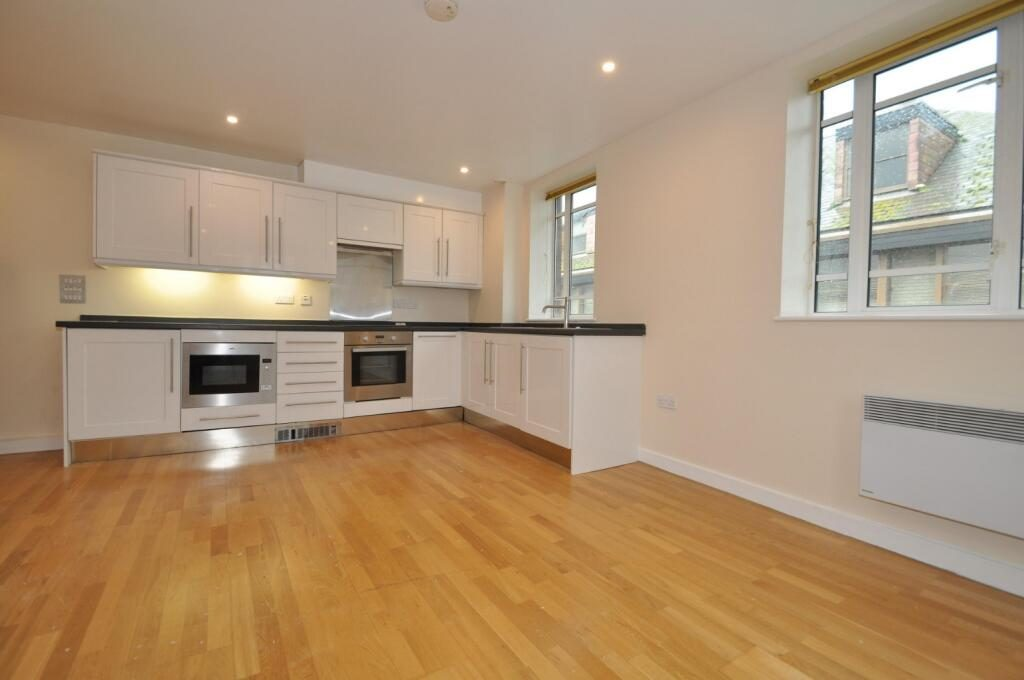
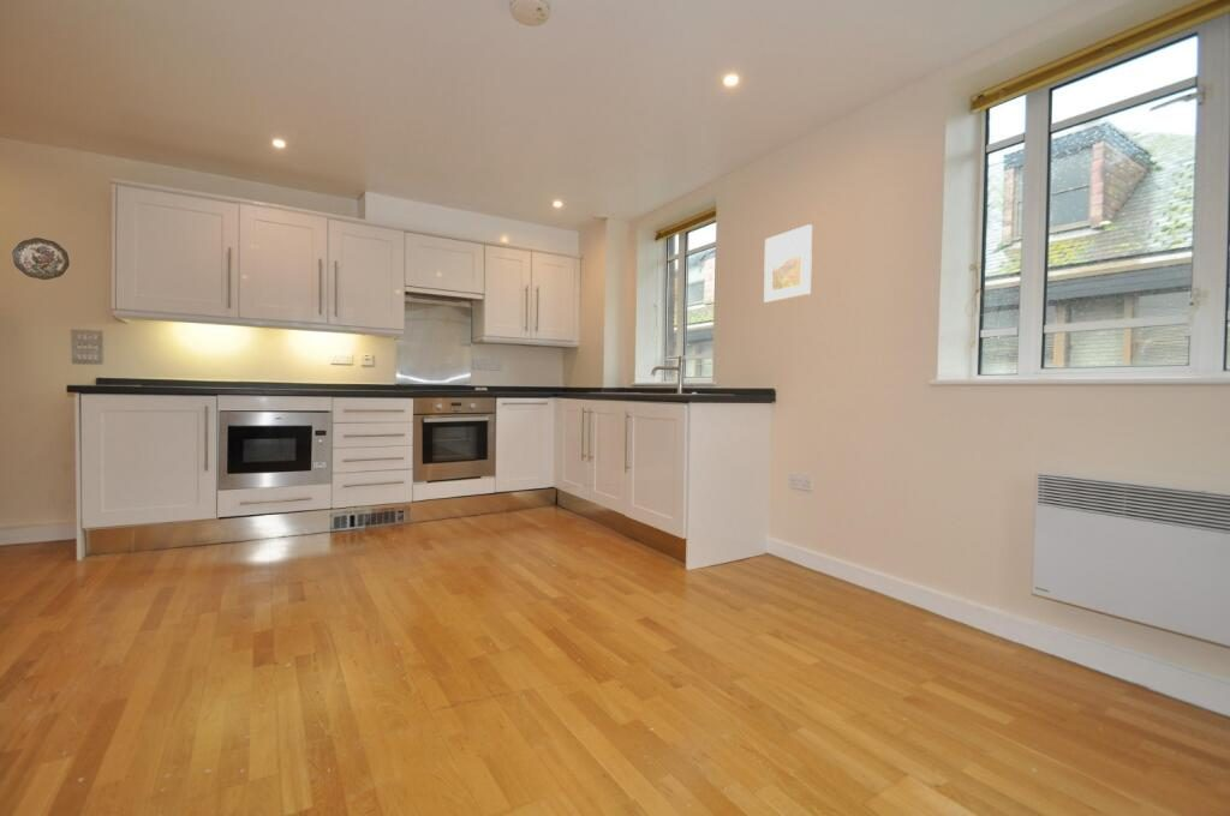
+ decorative plate (42, 259)
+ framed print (787, 265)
